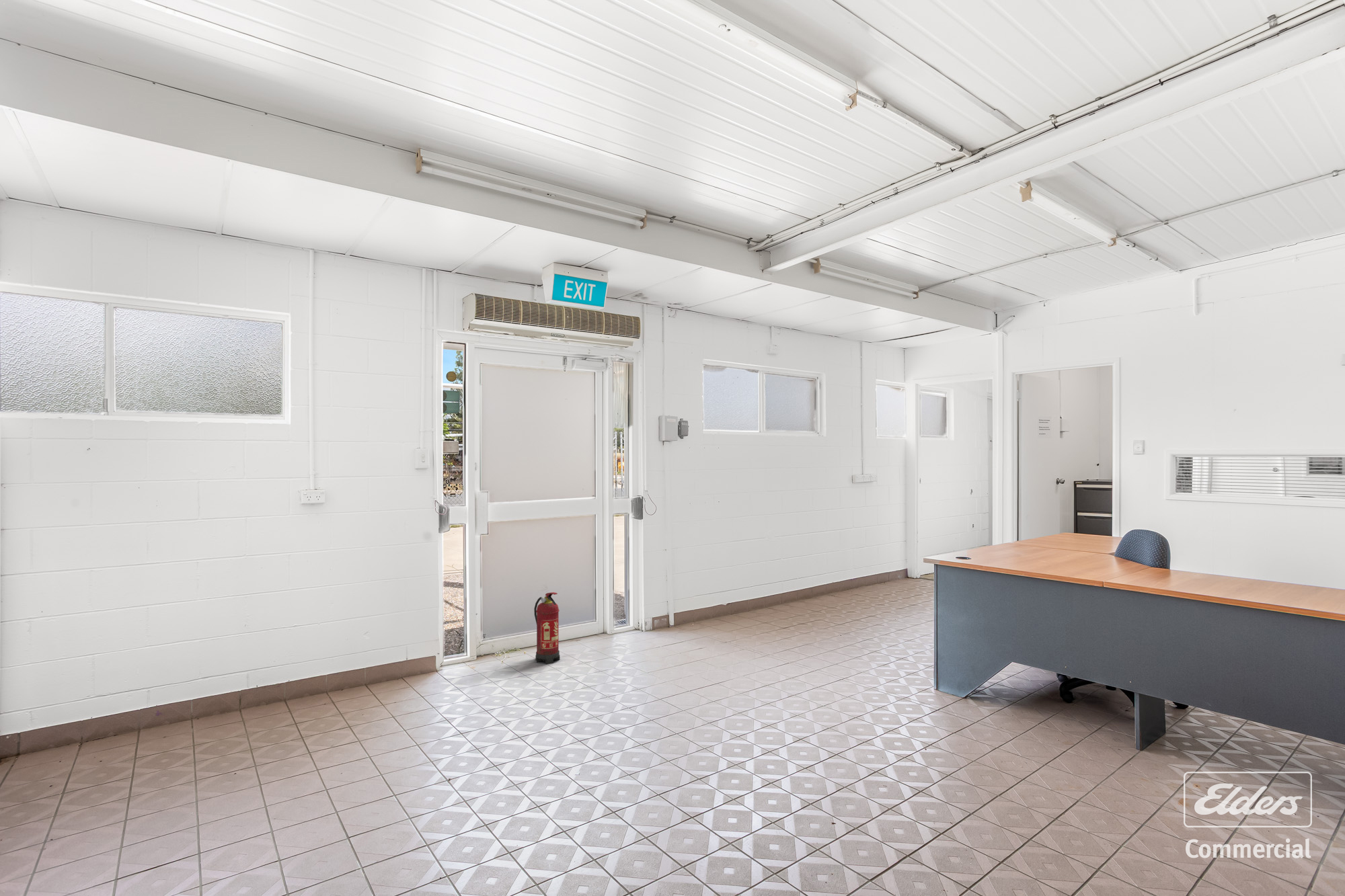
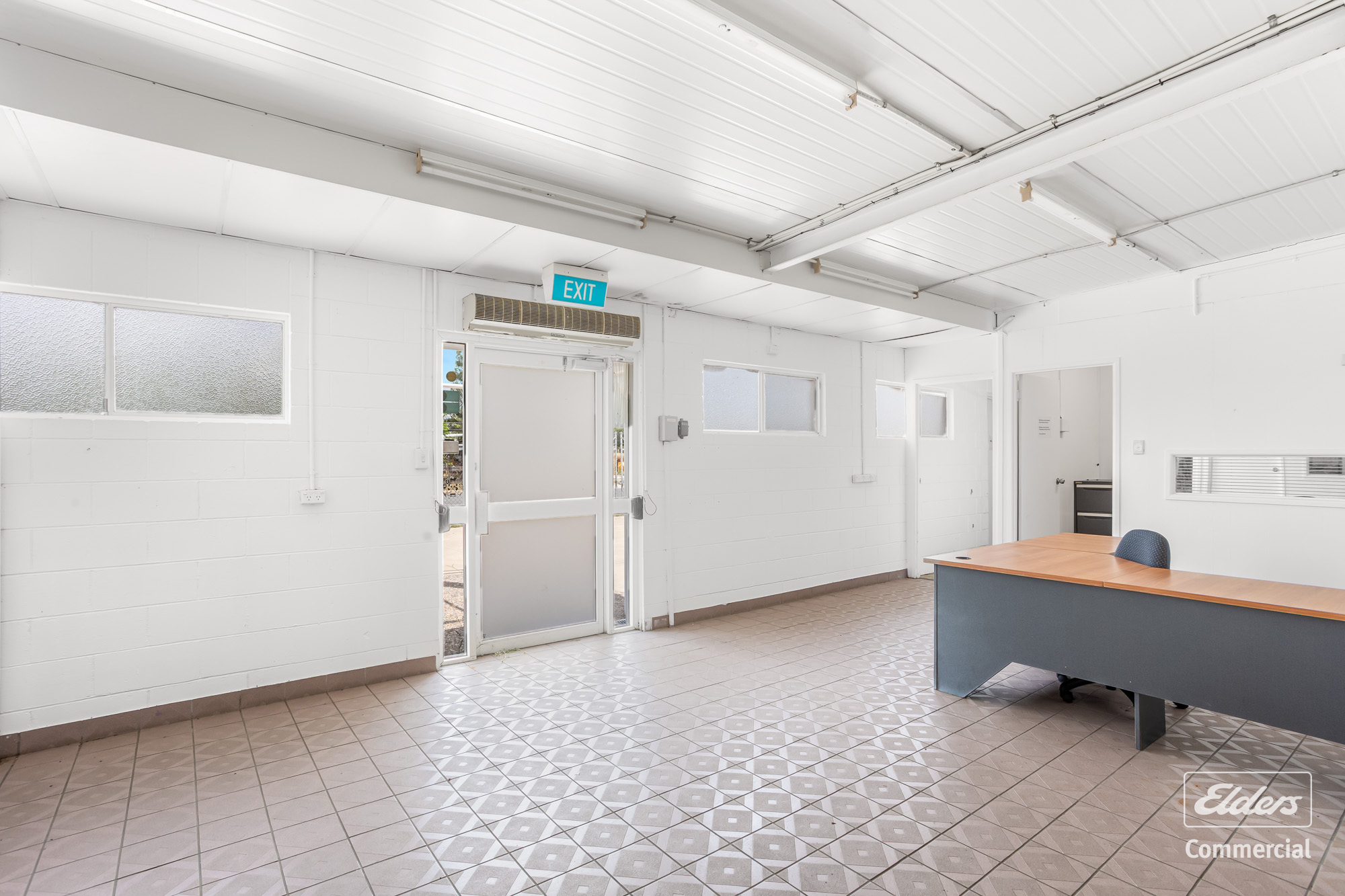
- fire extinguisher (547, 624)
